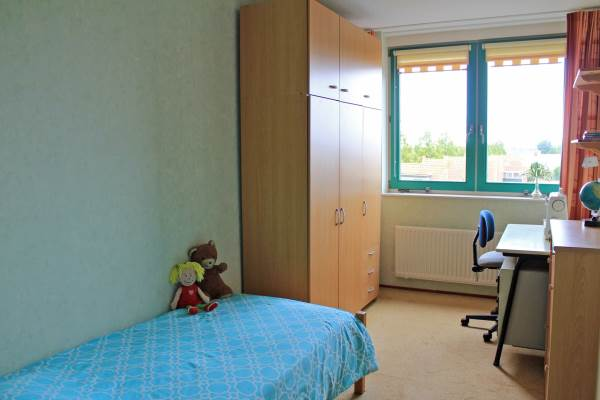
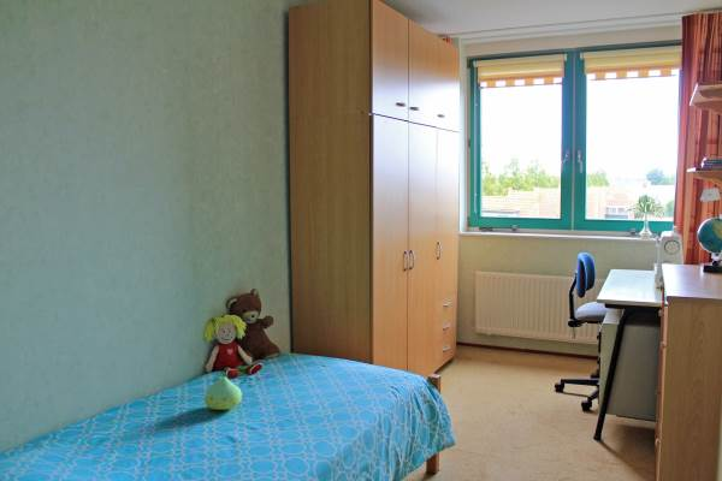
+ plush toy (223, 392)
